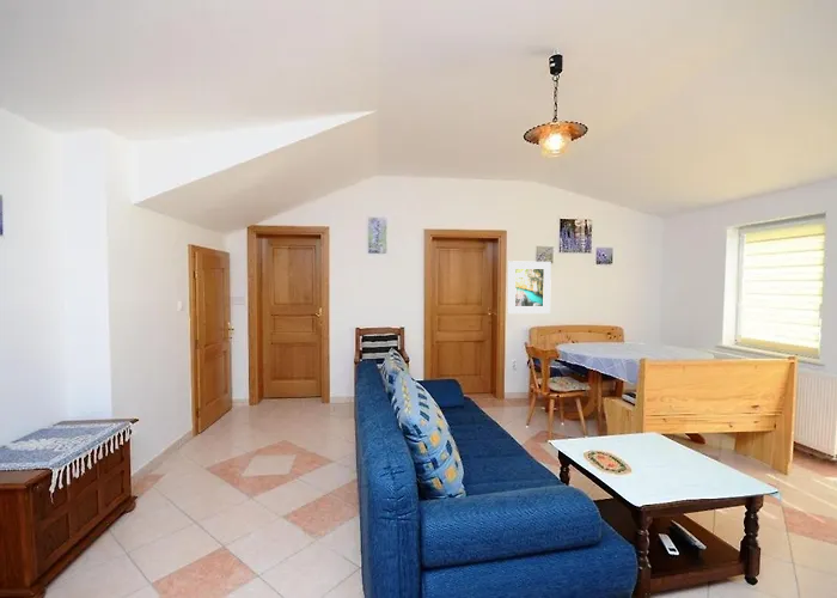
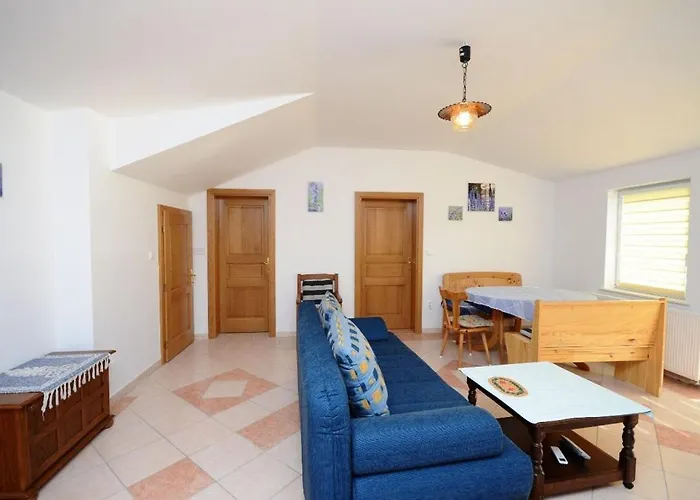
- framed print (529, 287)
